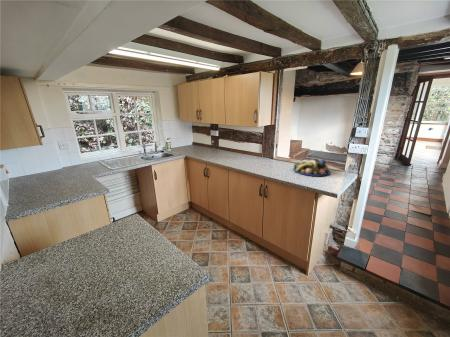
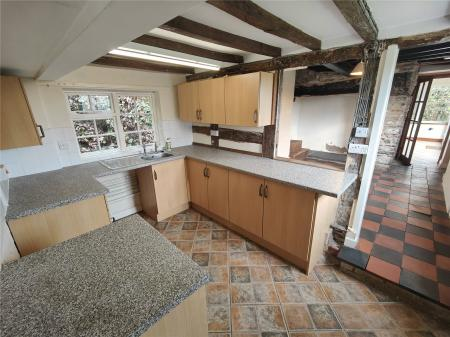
- fruit bowl (312, 165)
